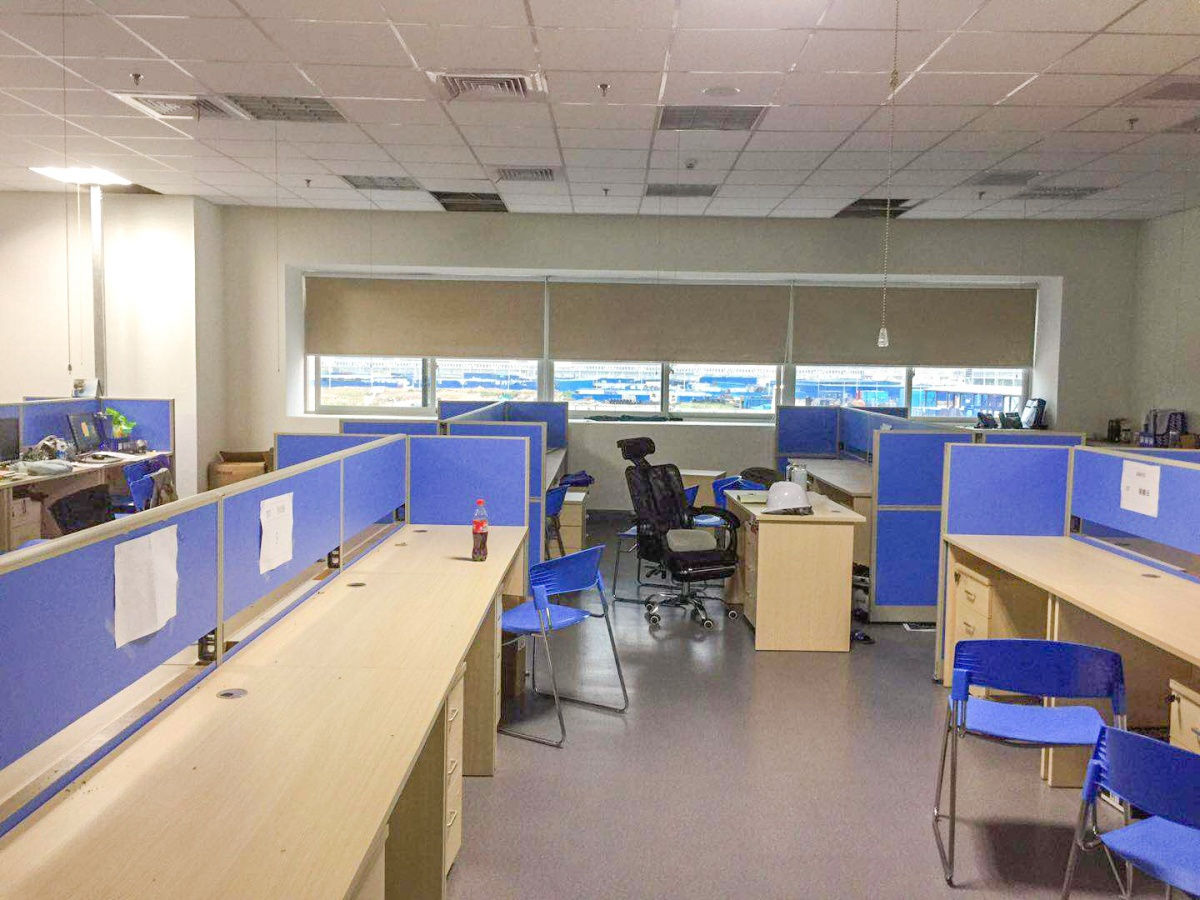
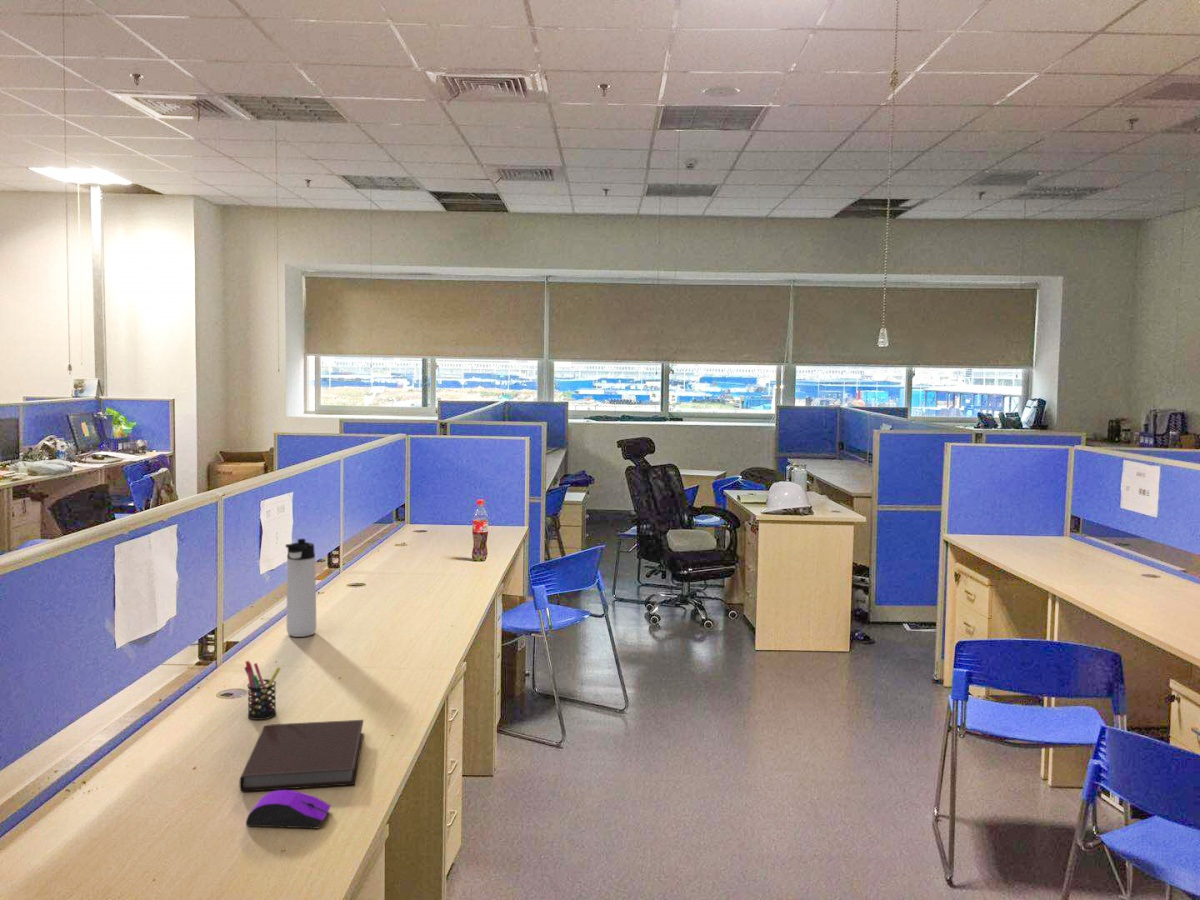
+ notebook (306, 753)
+ computer mouse (289, 807)
+ pen holder (259, 689)
+ thermos bottle (299, 588)
